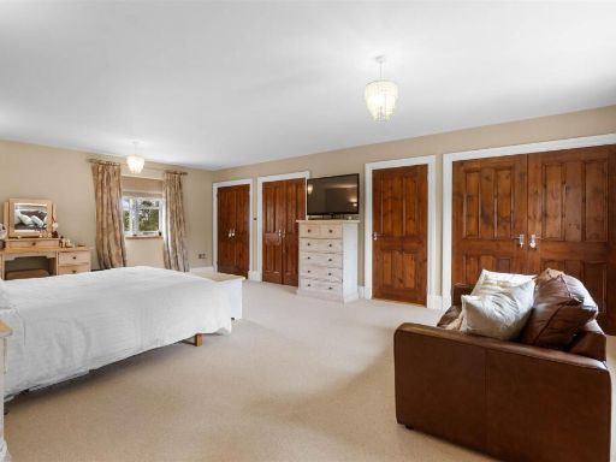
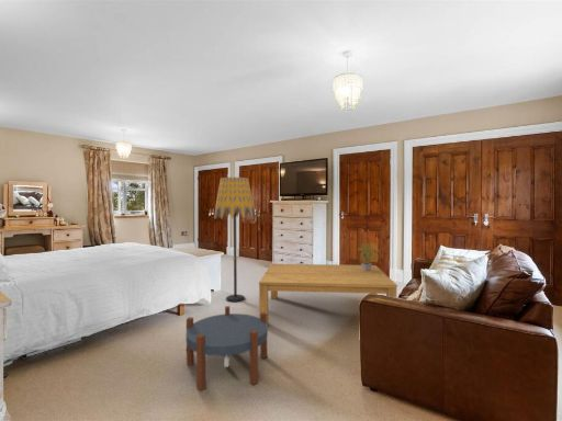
+ potted plant (369, 254)
+ floor lamp (235, 238)
+ side table (226, 343)
+ coffee table (325, 292)
